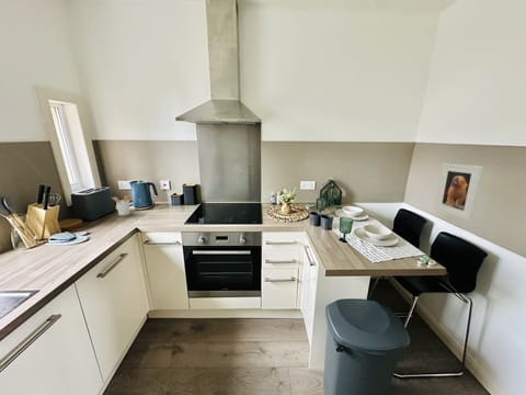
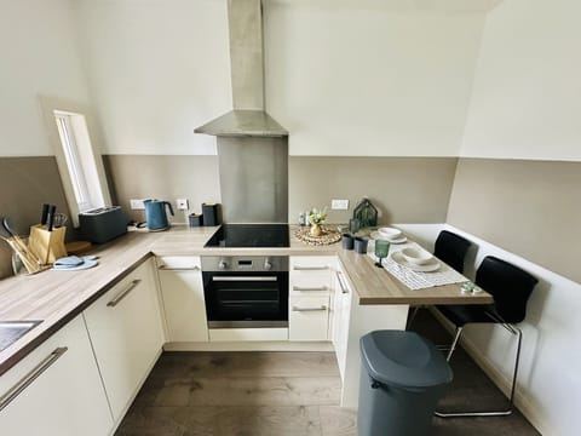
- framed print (456, 190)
- utensil holder (121, 205)
